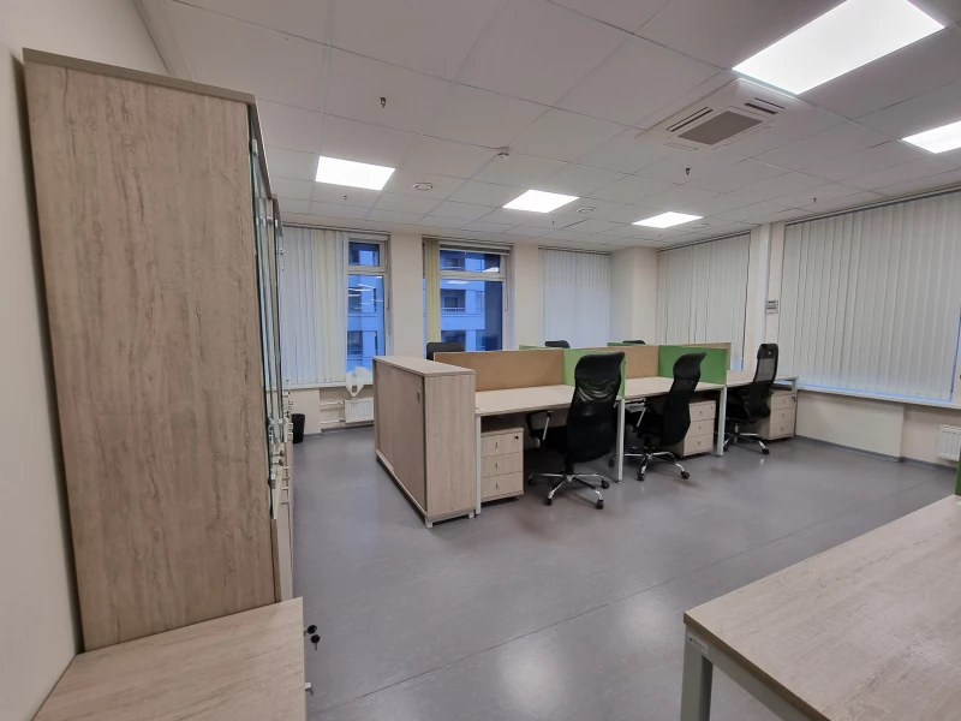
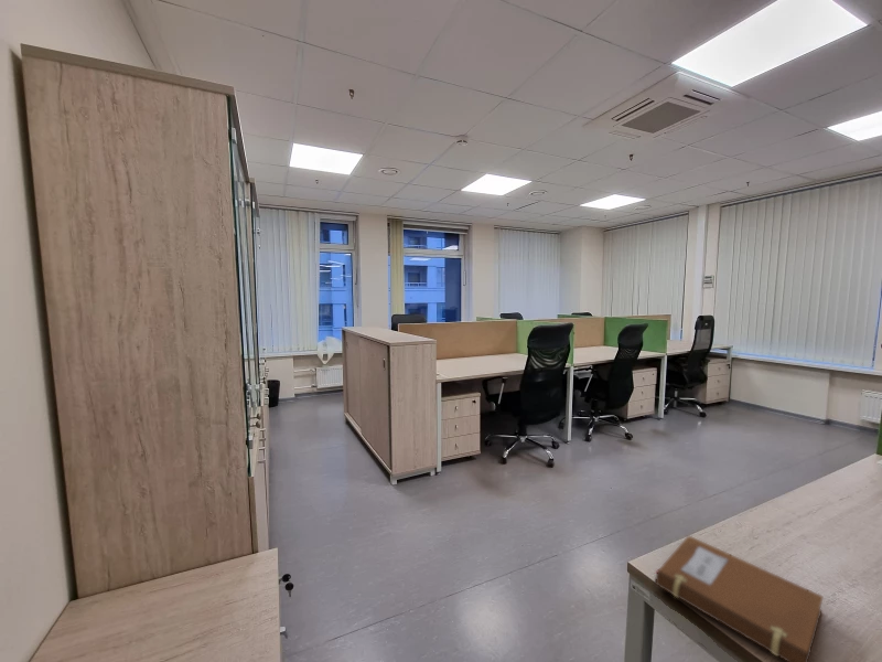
+ notebook (731, 589)
